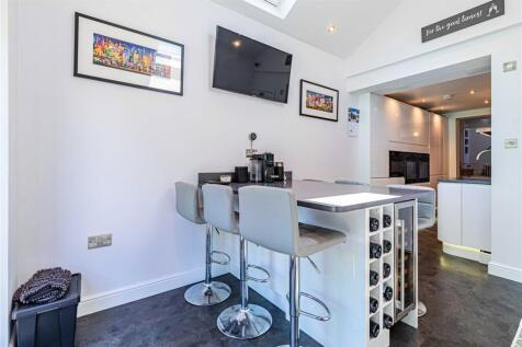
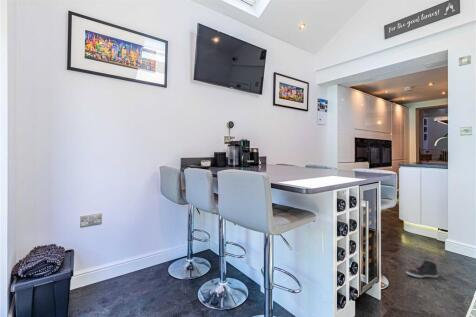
+ sneaker (421, 268)
